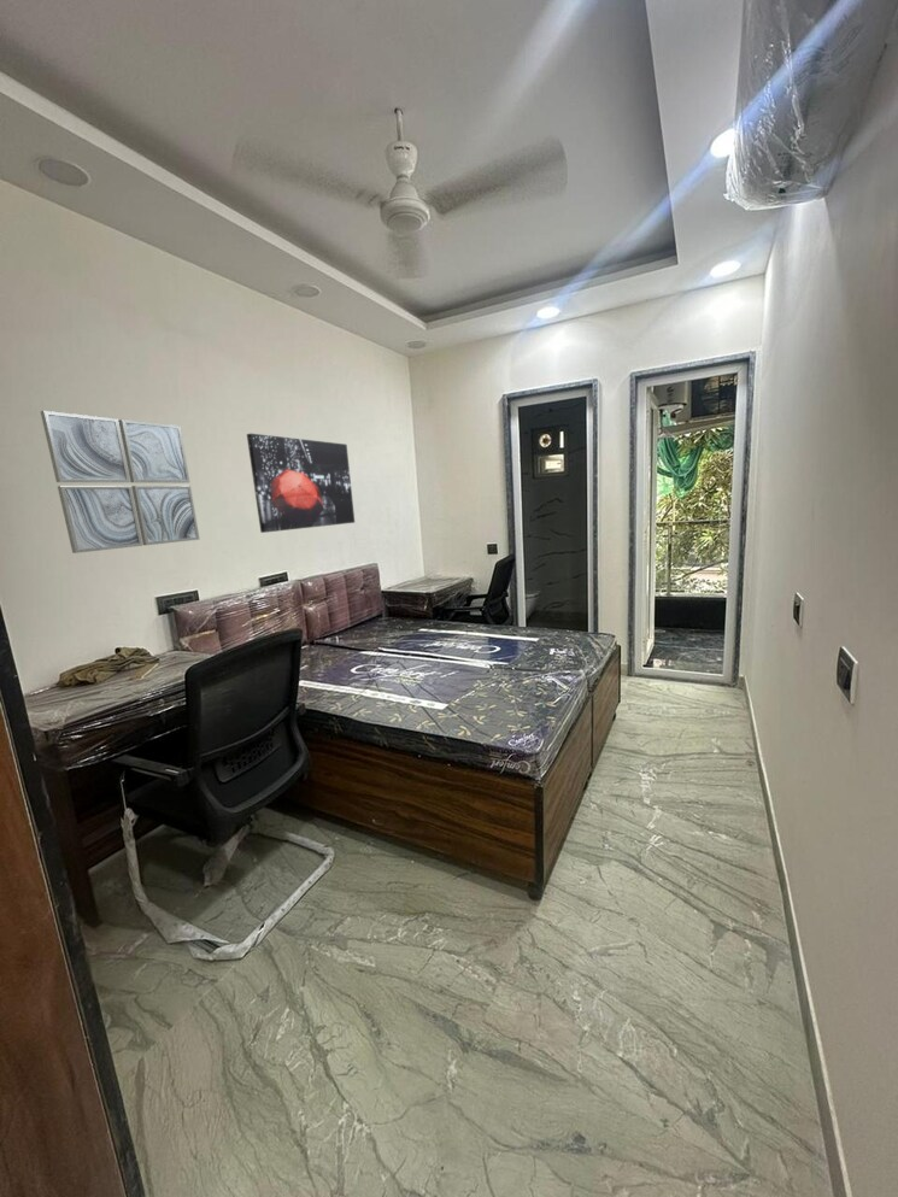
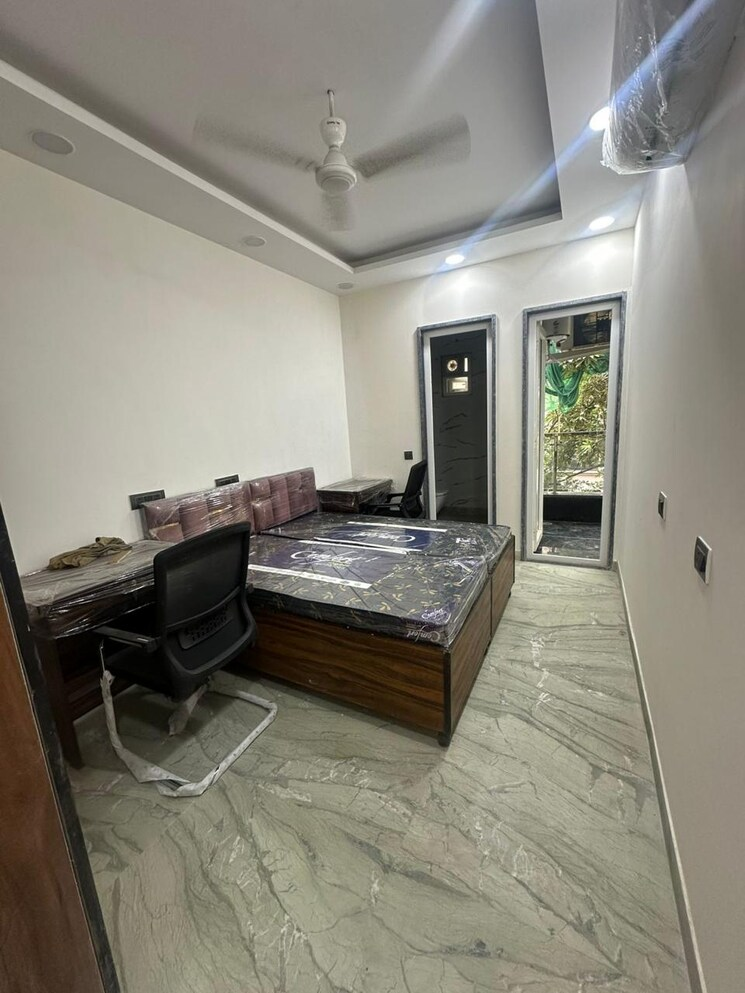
- wall art (130, 486)
- wall art (307, 483)
